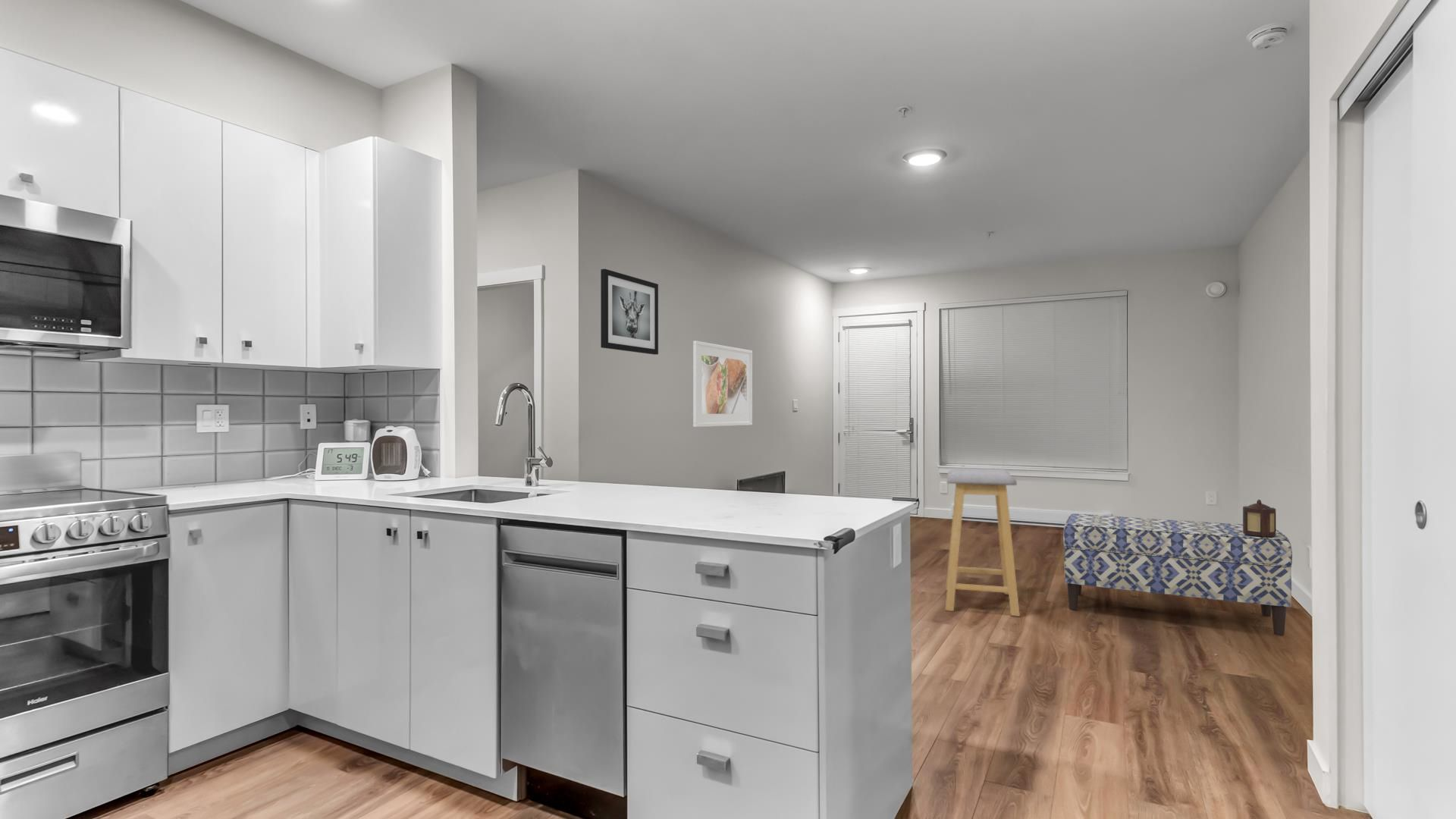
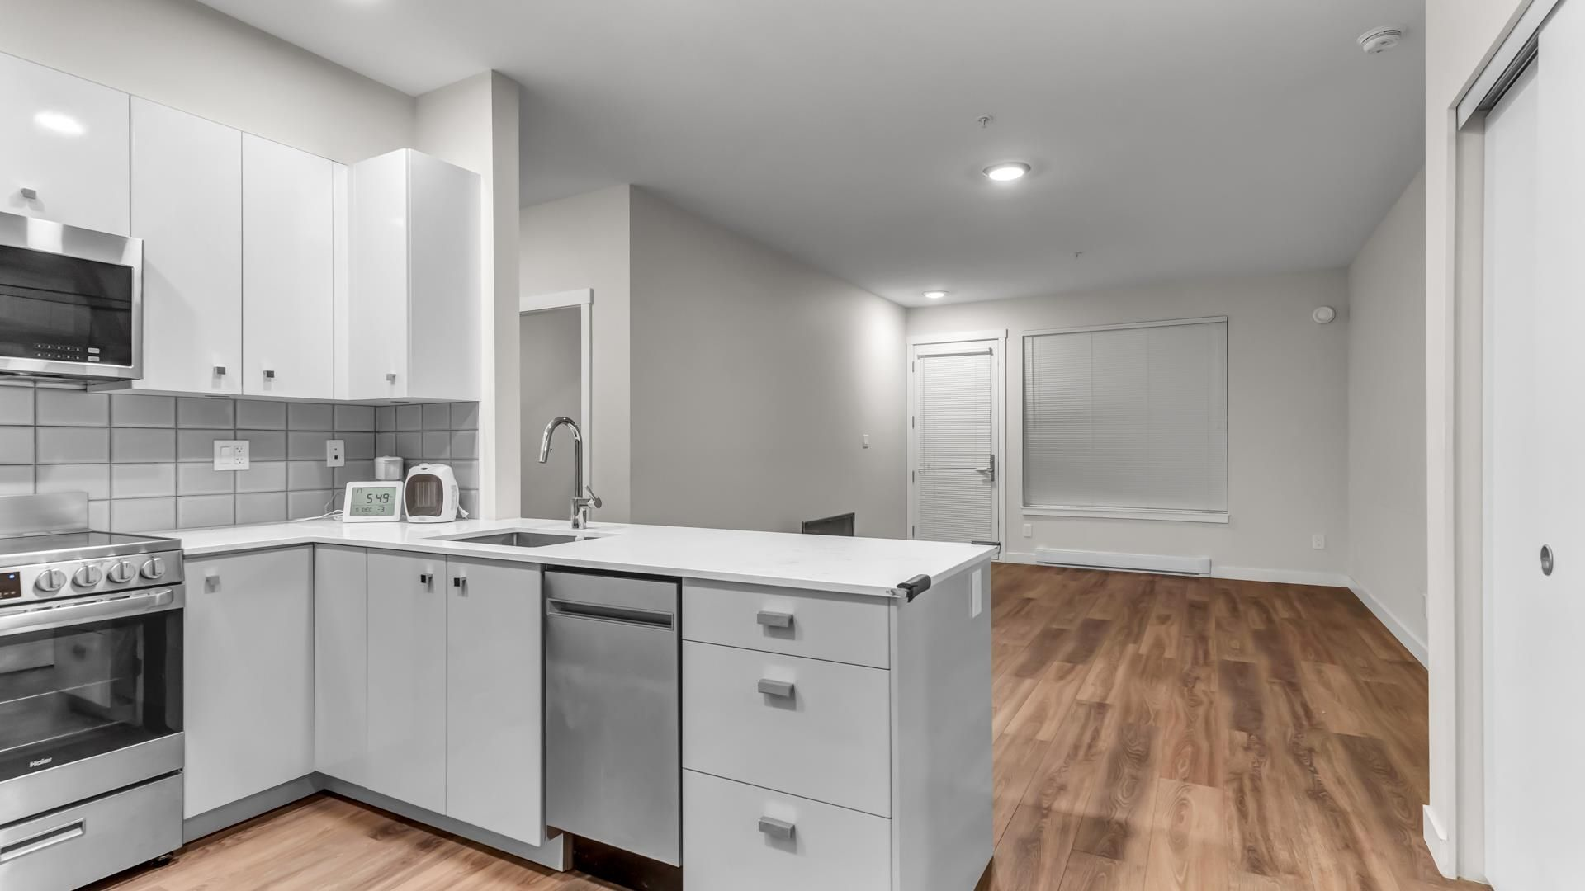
- wall art (631, 314)
- bench (1168, 568)
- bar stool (999, 536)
- lantern (1259, 517)
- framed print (724, 385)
